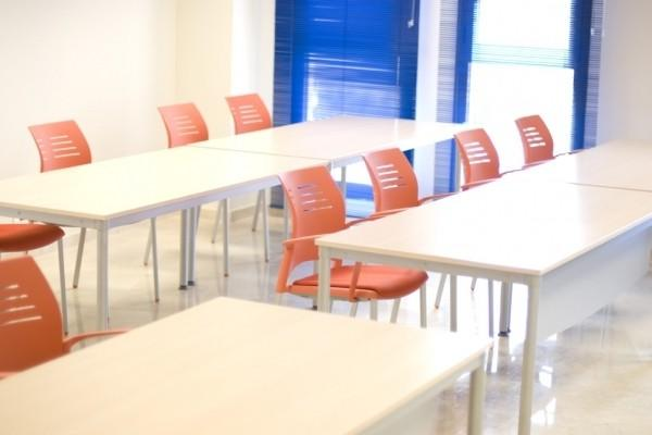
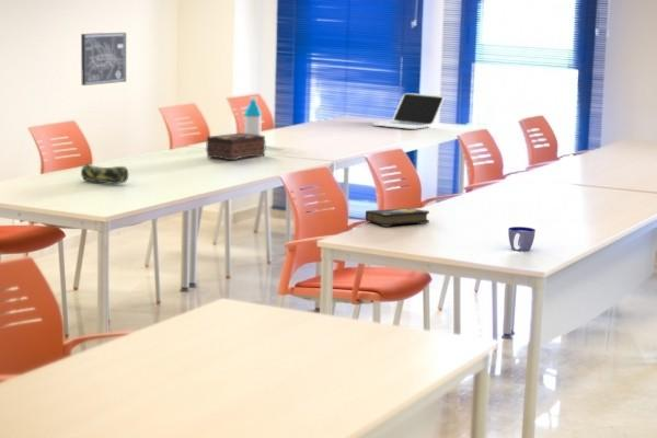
+ water bottle (252, 120)
+ cup (520, 240)
+ wall art (104, 58)
+ hardback book (396, 215)
+ laptop (408, 110)
+ pencil case (103, 173)
+ tissue box (235, 146)
